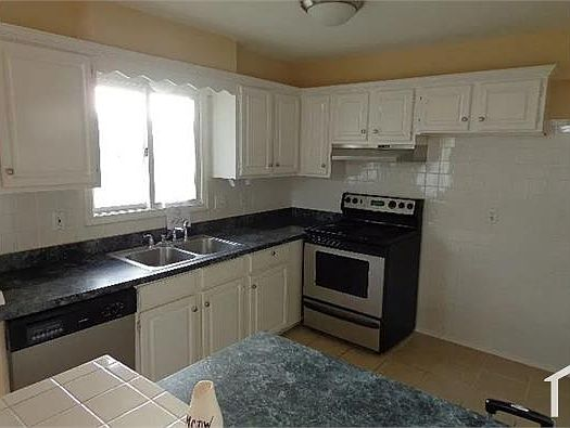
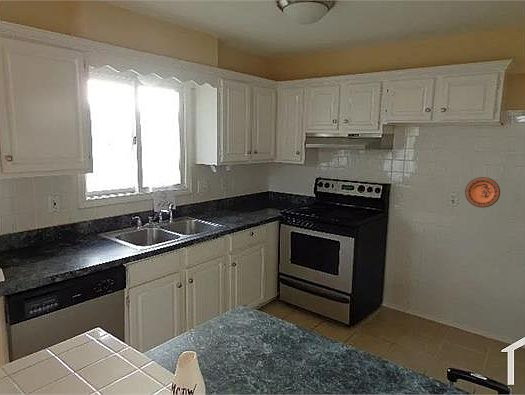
+ decorative plate (482, 192)
